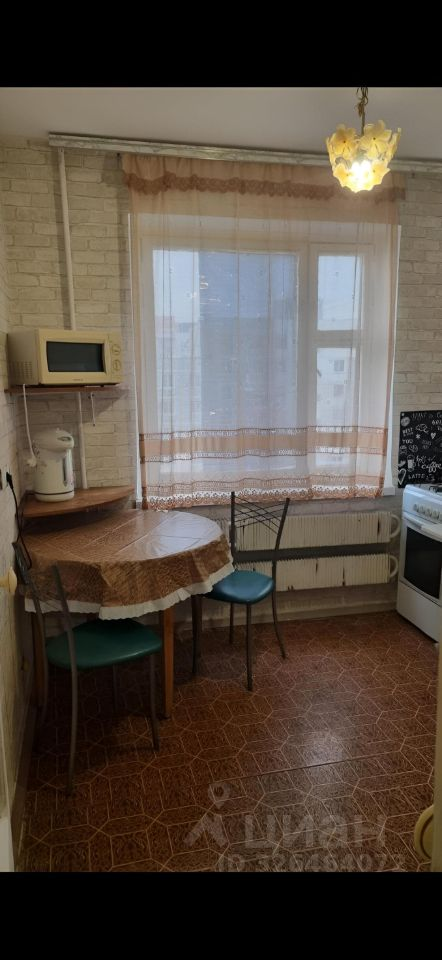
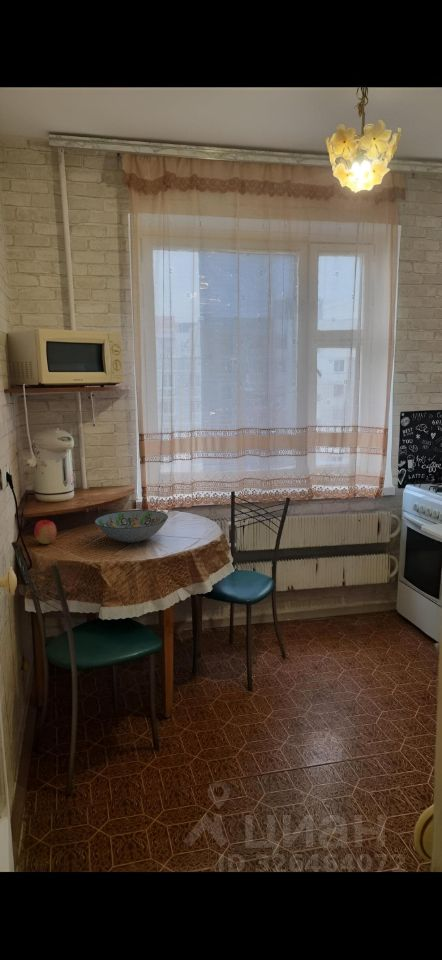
+ apple (45, 532)
+ decorative bowl (132, 528)
